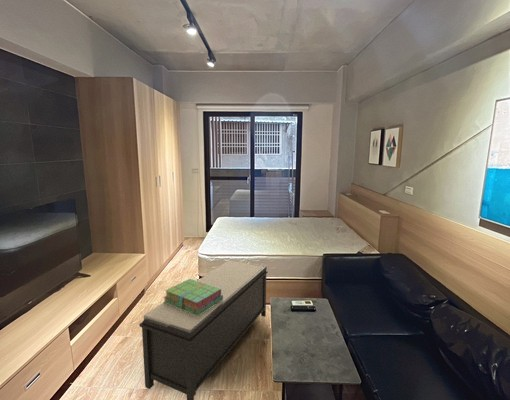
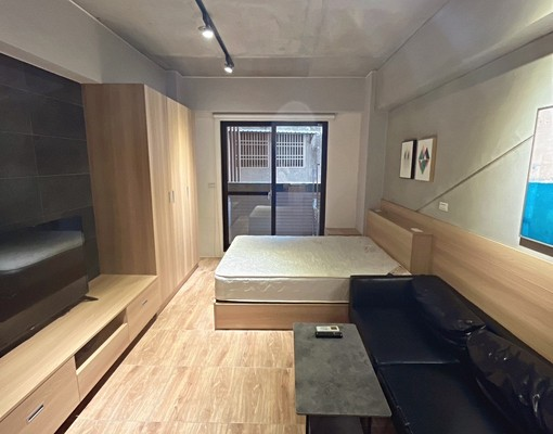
- bench (216, 316)
- stack of books (193, 294)
